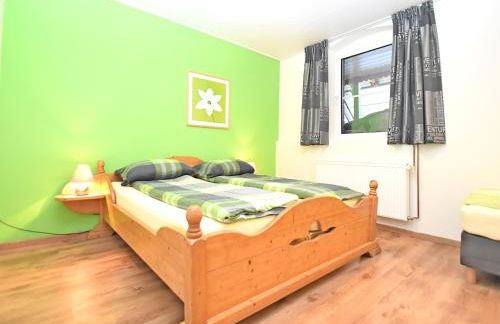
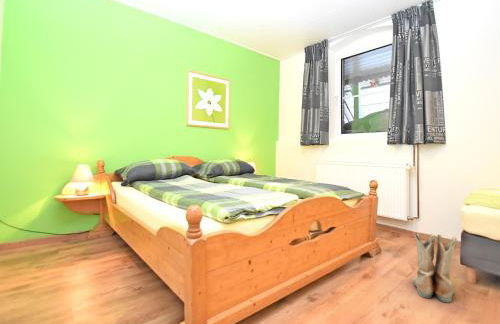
+ boots (432, 260)
